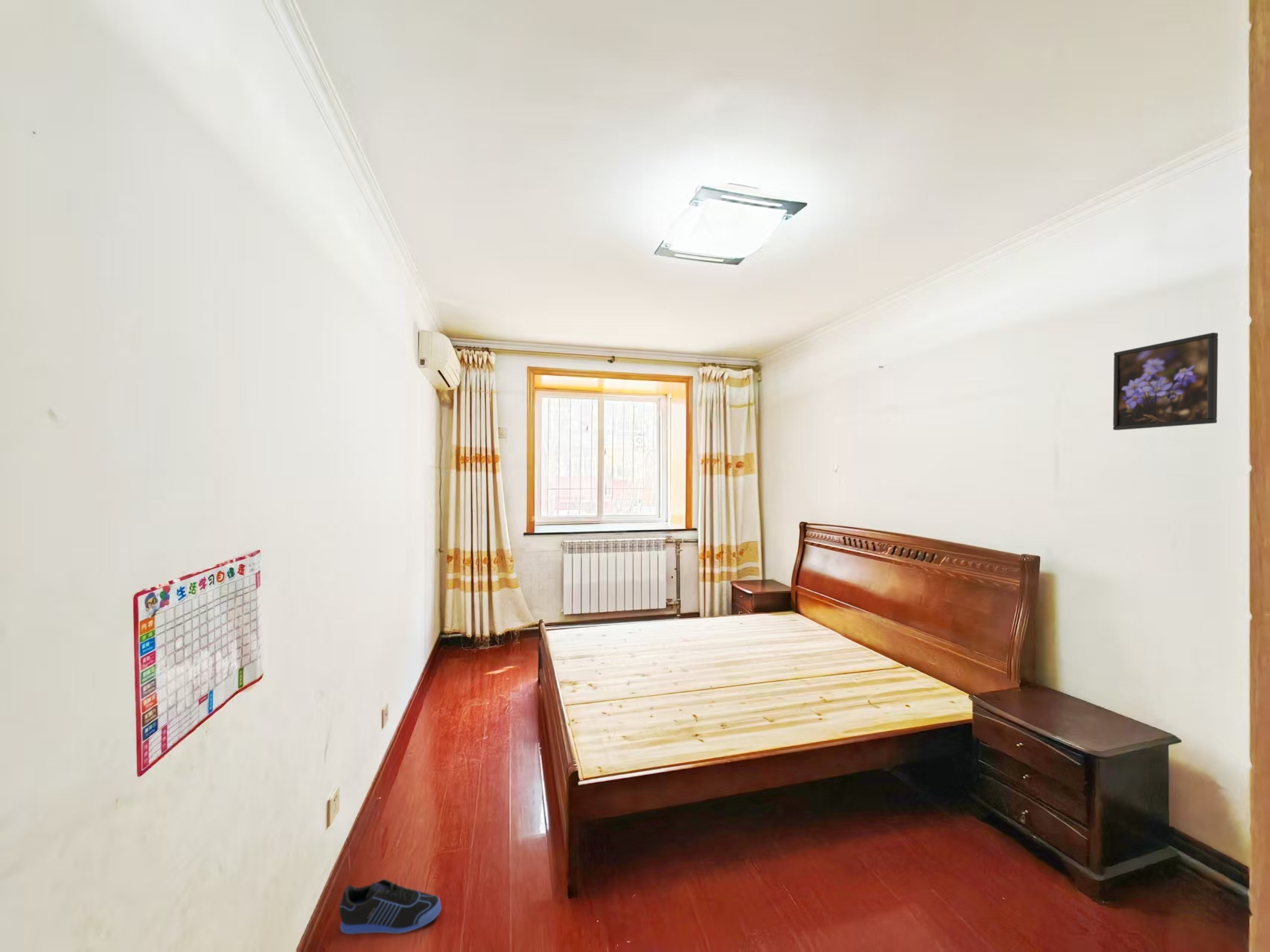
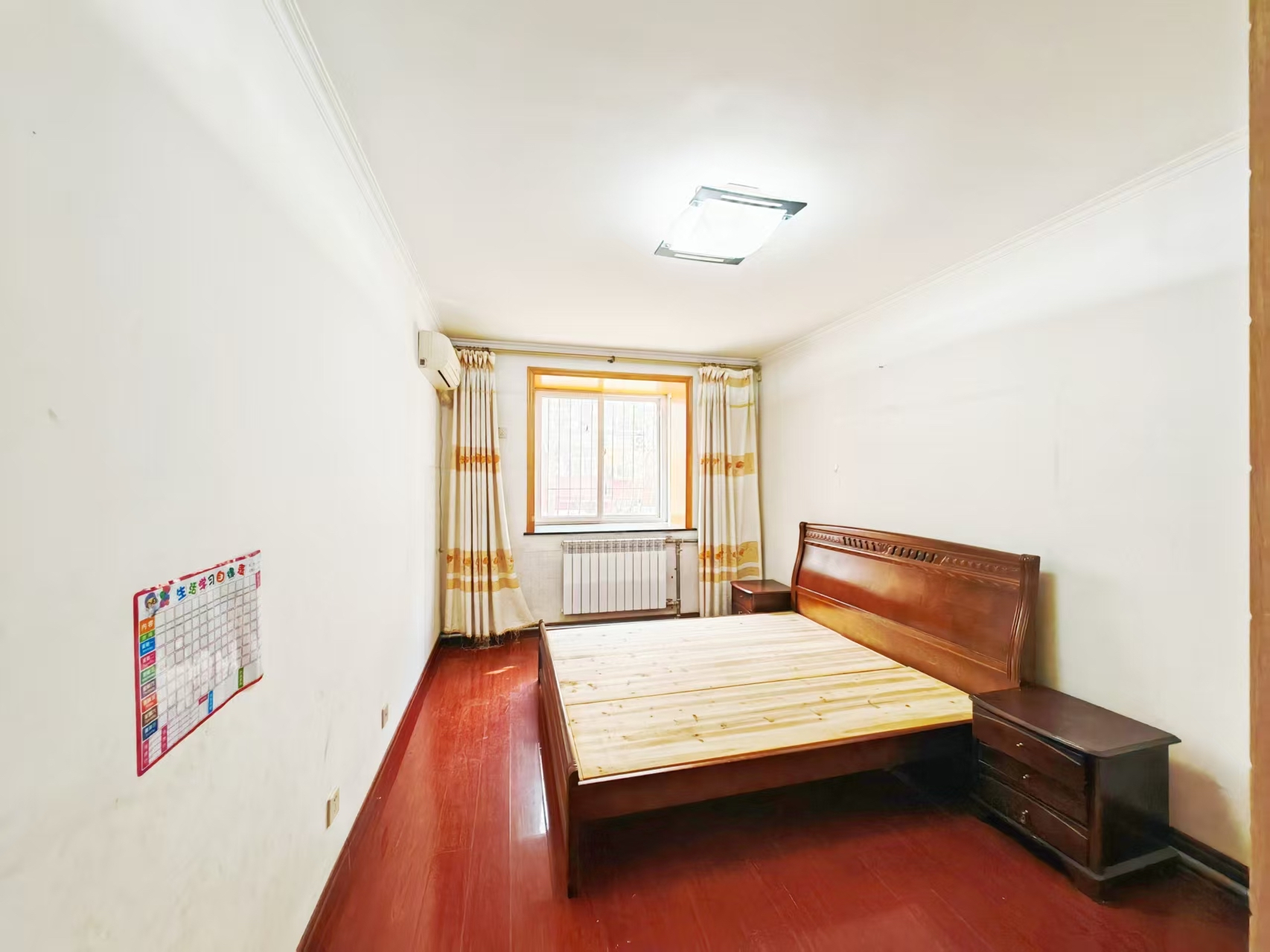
- sneaker (390, 903)
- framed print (1161, 385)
